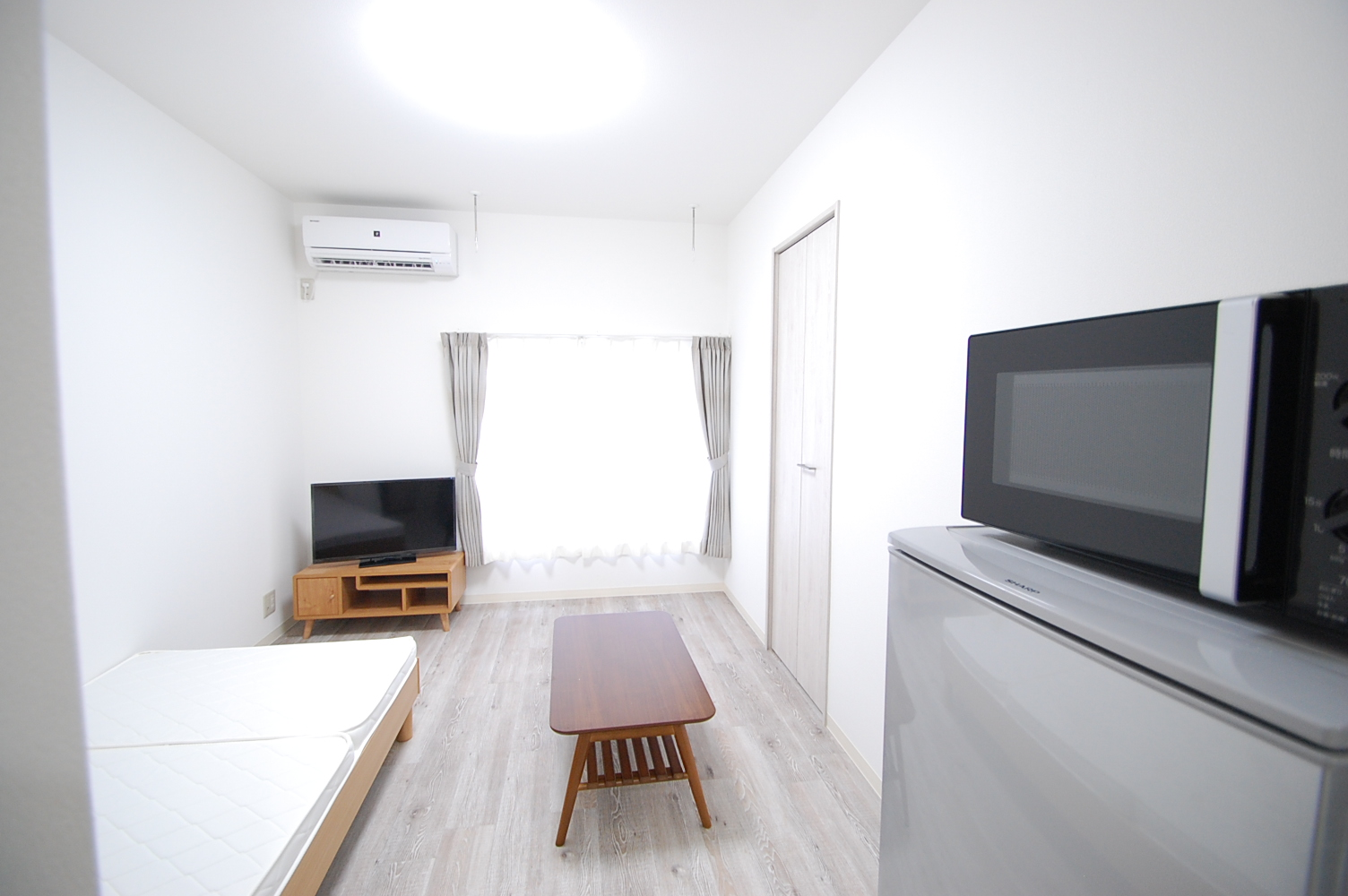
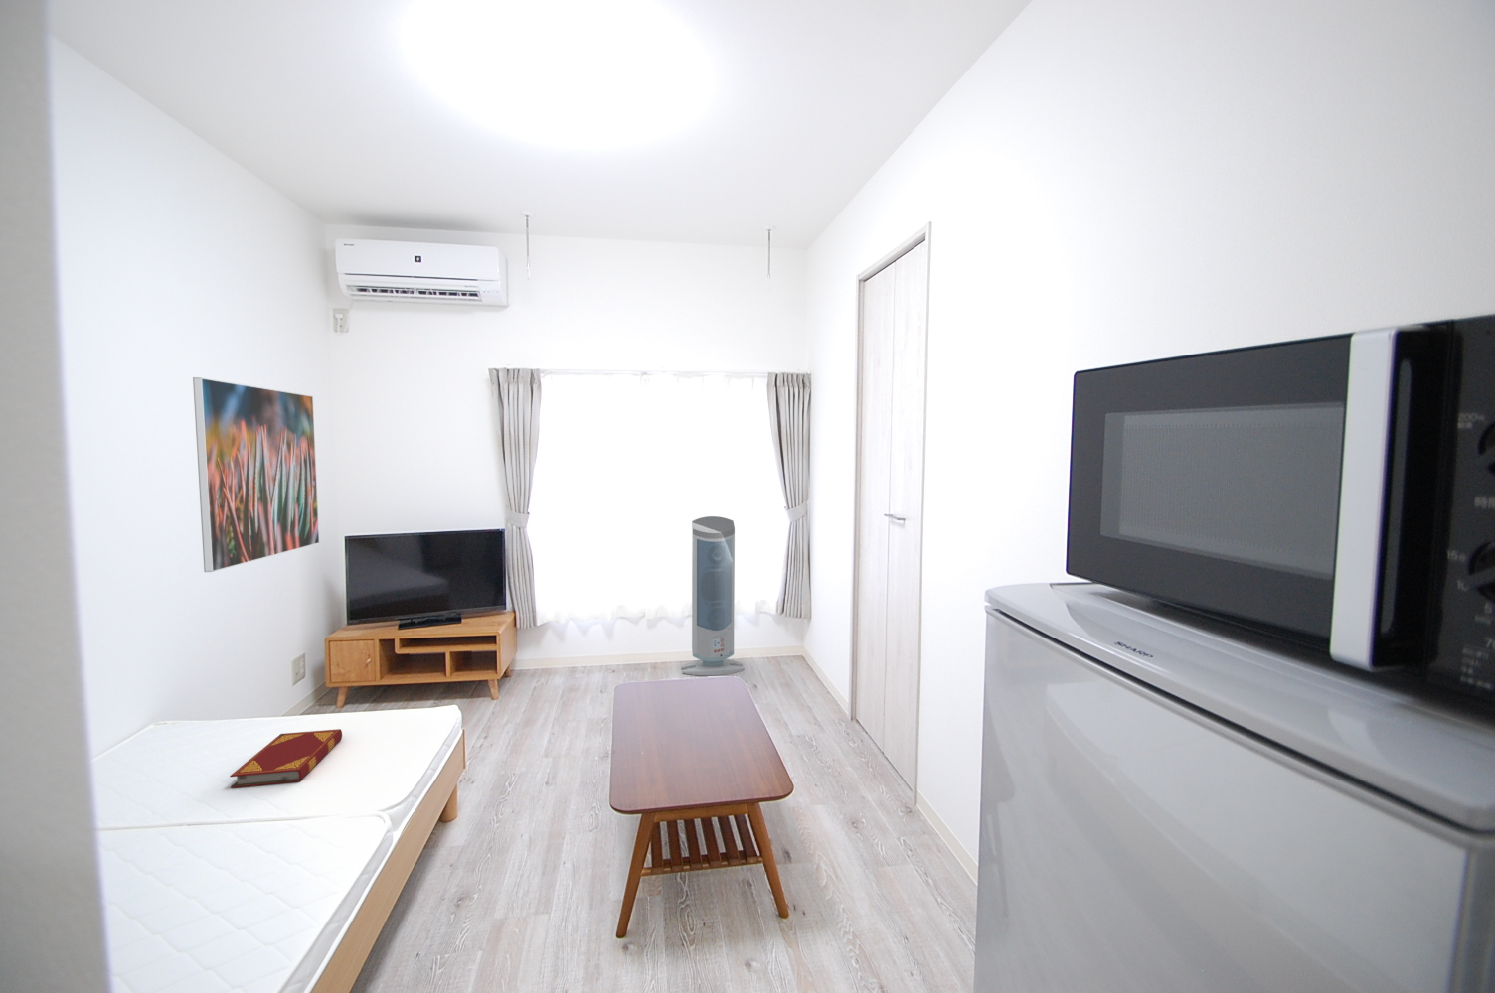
+ air purifier (713, 594)
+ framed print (265, 472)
+ hardback book (291, 756)
